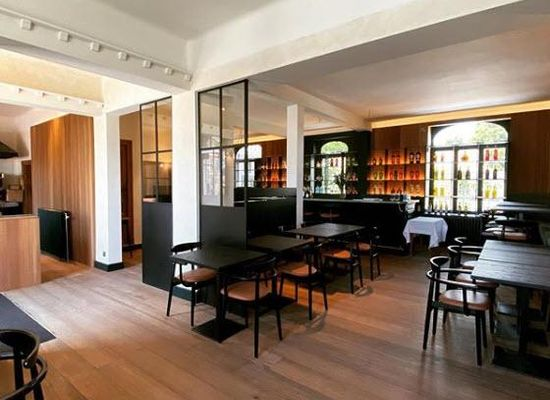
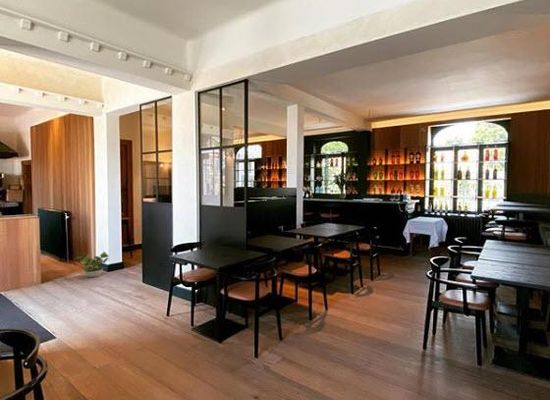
+ potted plant (91, 263)
